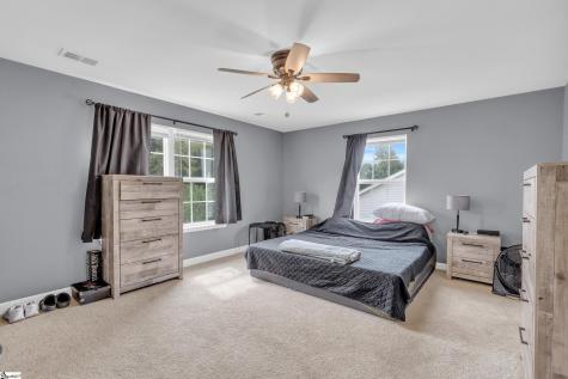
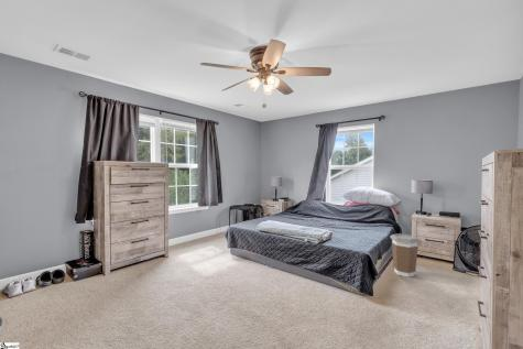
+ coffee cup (404, 254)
